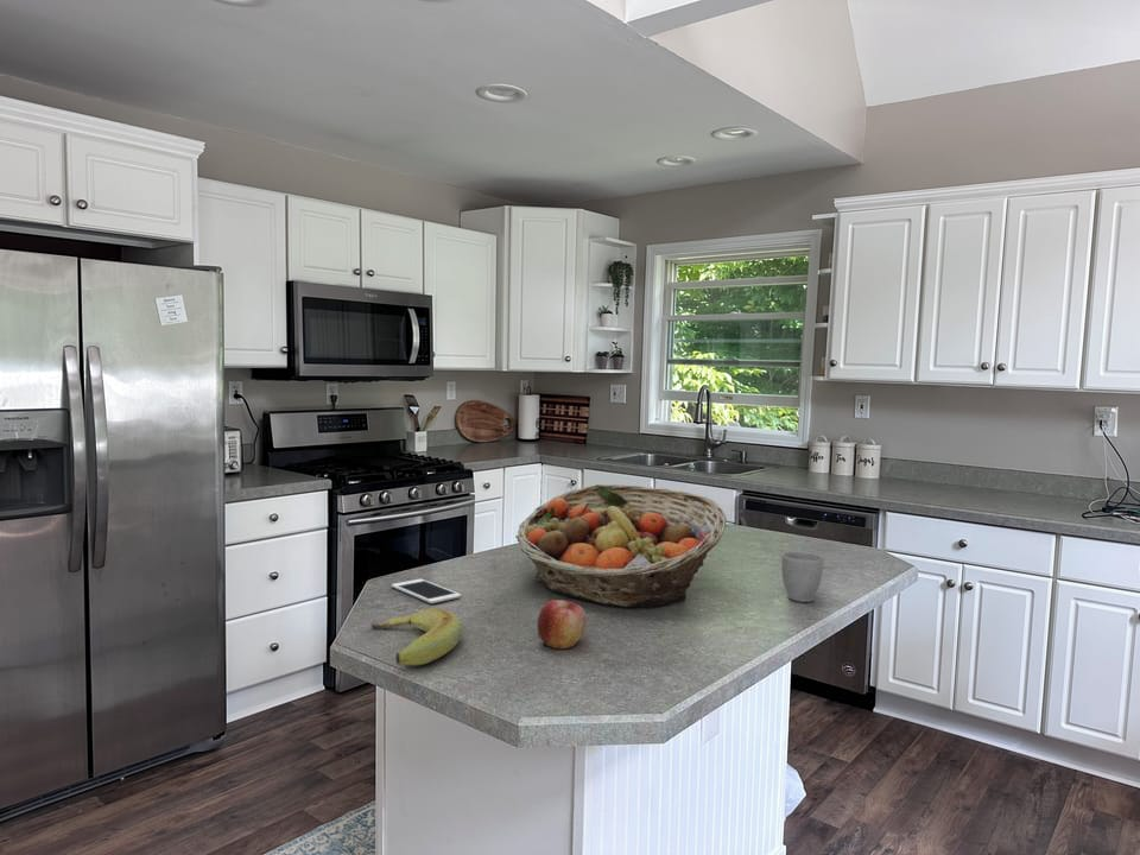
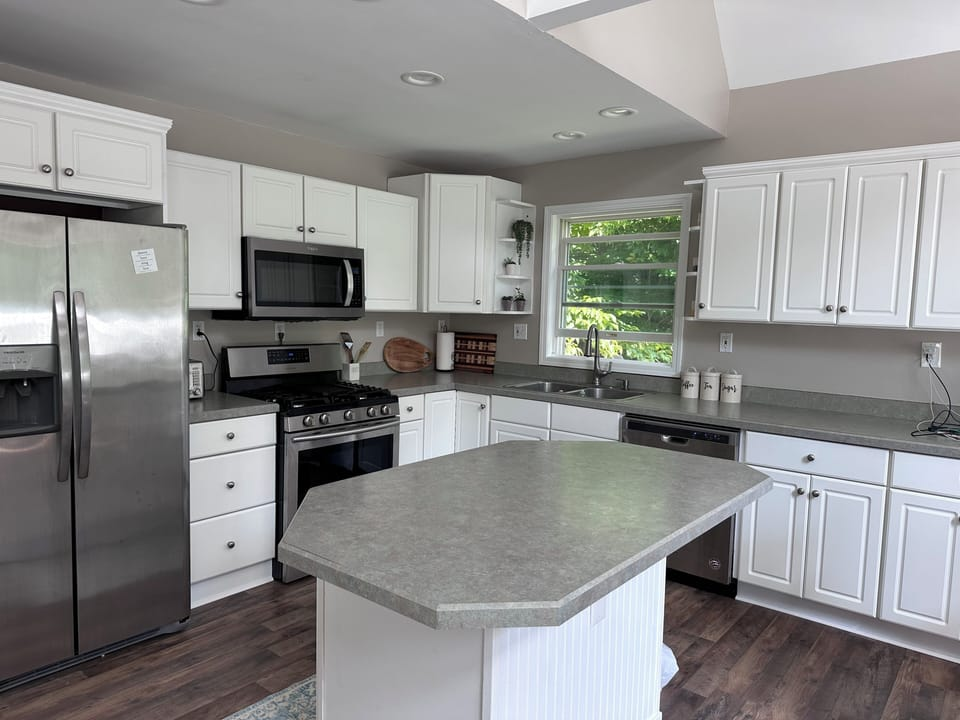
- fruit basket (618, 540)
- cell phone (425, 590)
- apple (562, 622)
- banana (408, 623)
- mug (804, 575)
